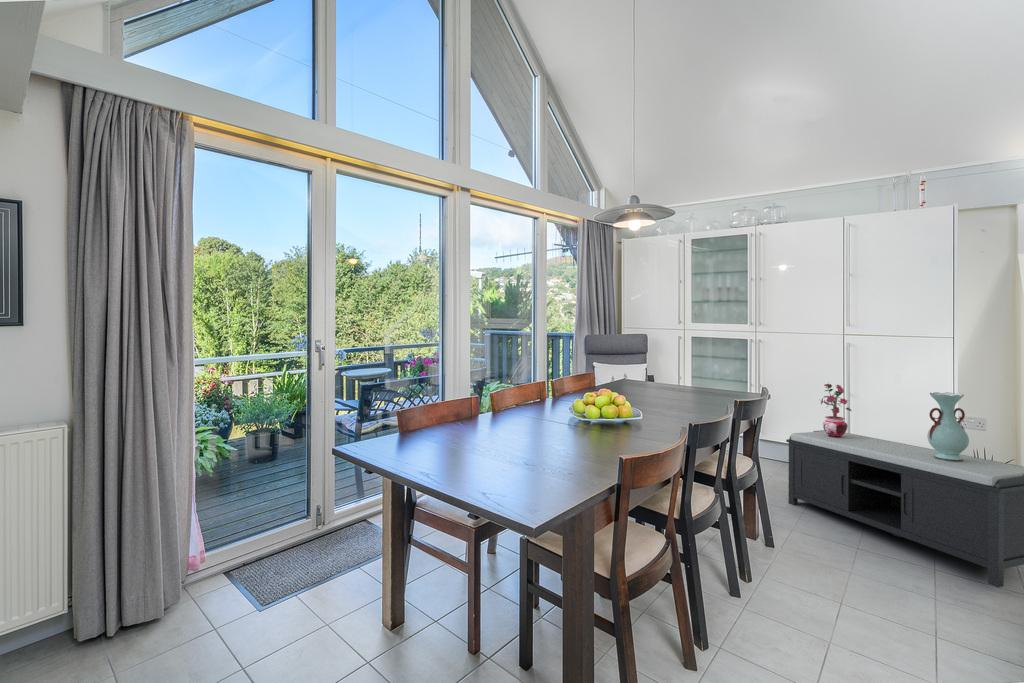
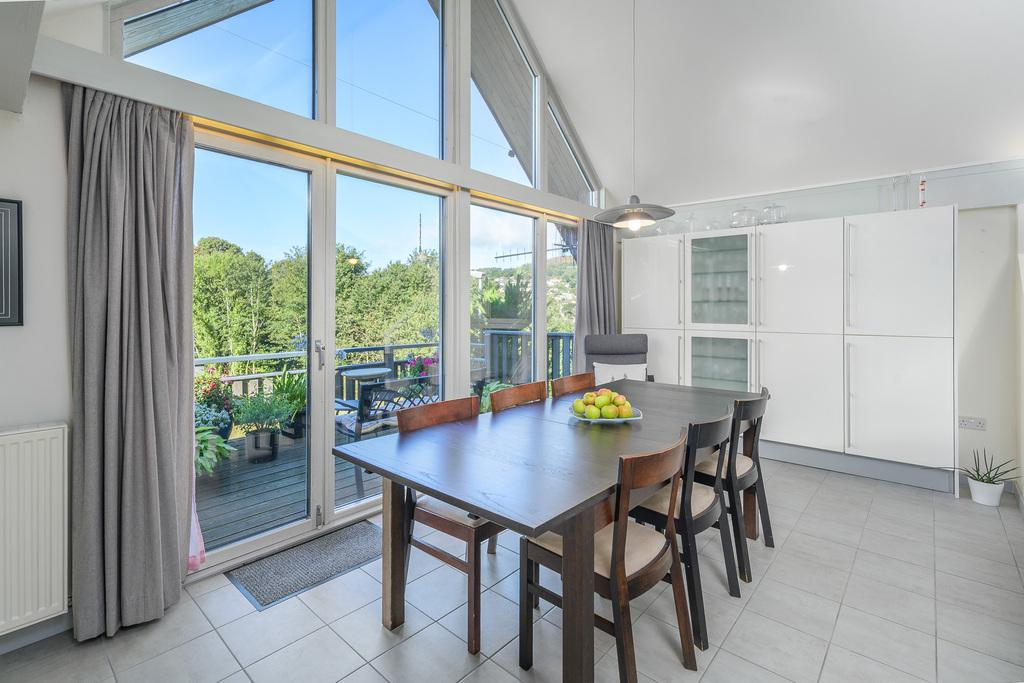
- decorative vase (947, 425)
- bench (896, 491)
- potted plant (836, 409)
